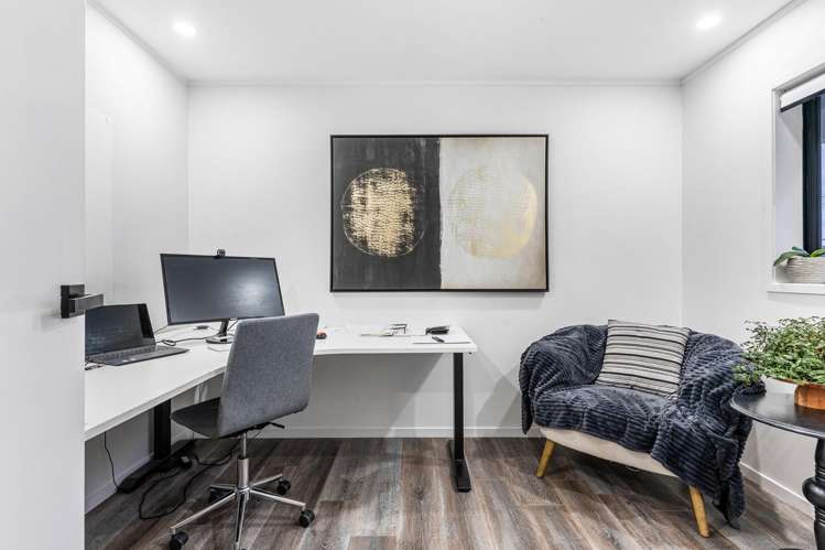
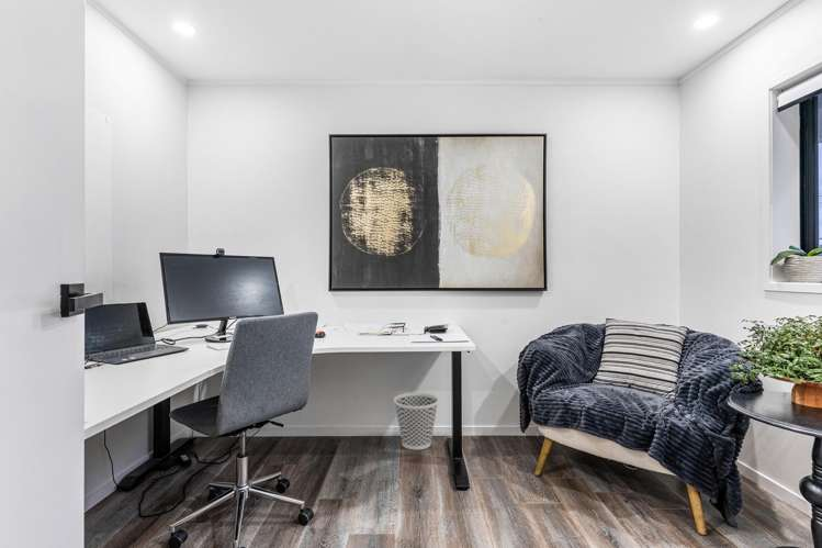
+ wastebasket (416, 421)
